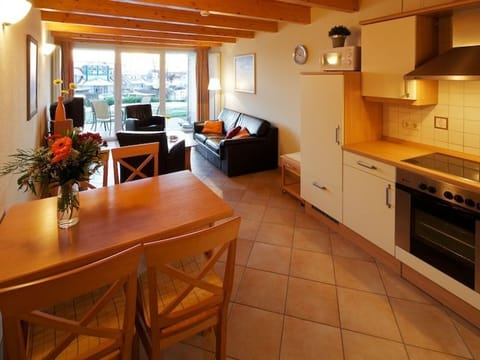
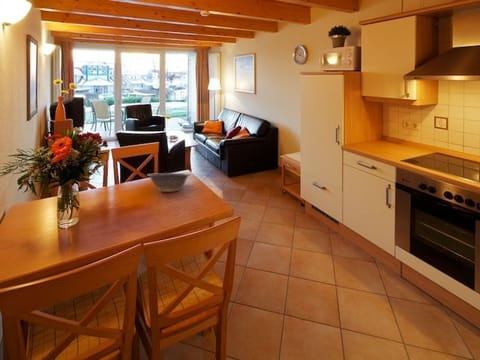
+ decorative bowl (169, 182)
